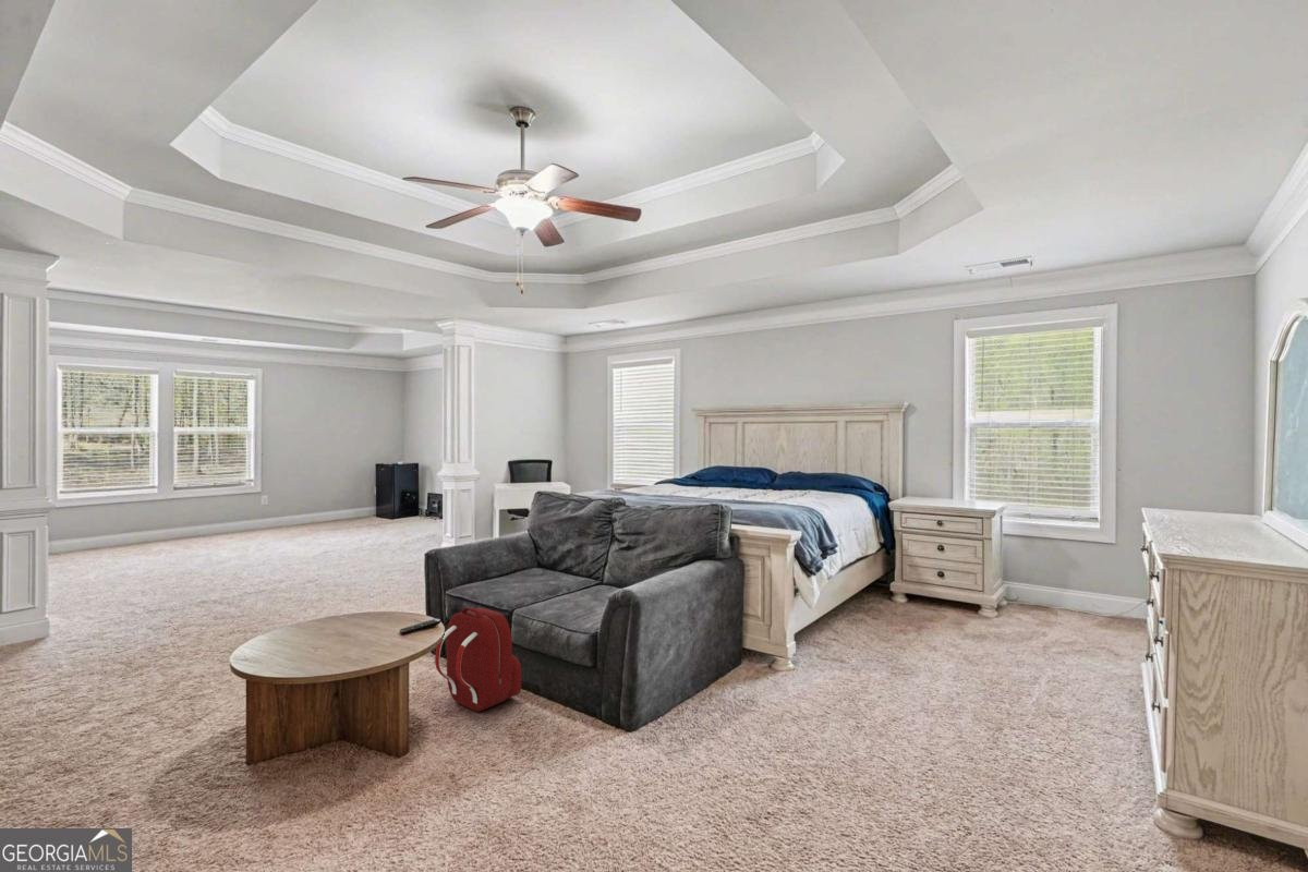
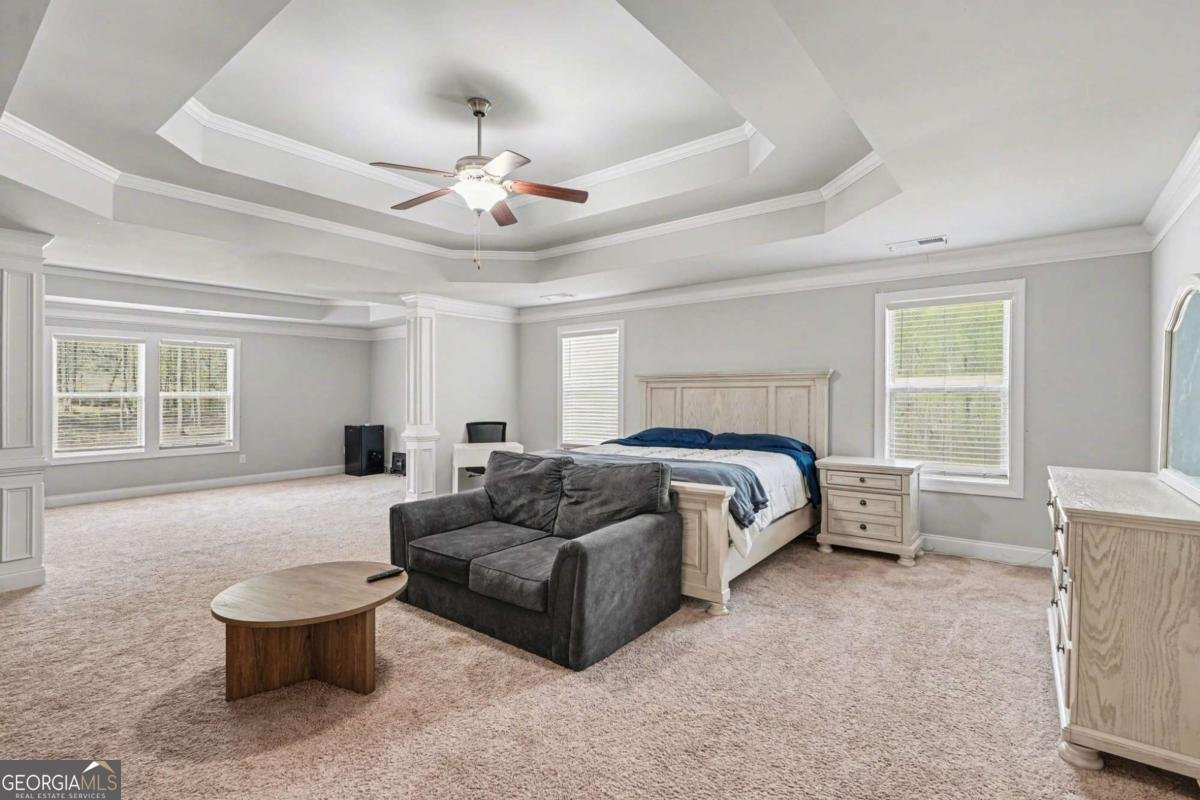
- backpack (475, 654)
